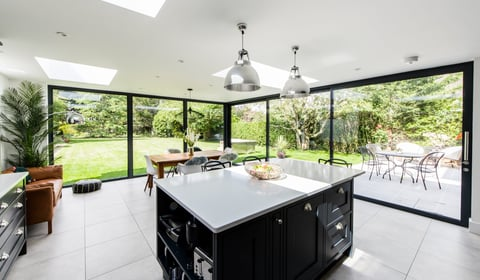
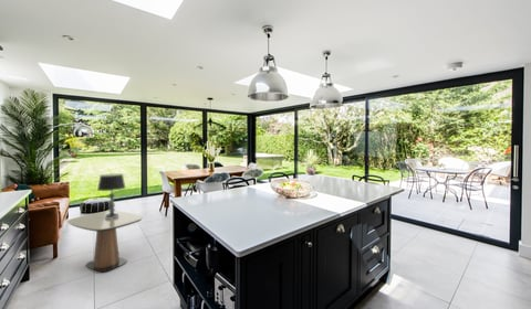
+ table lamp (112, 195)
+ side table (106, 241)
